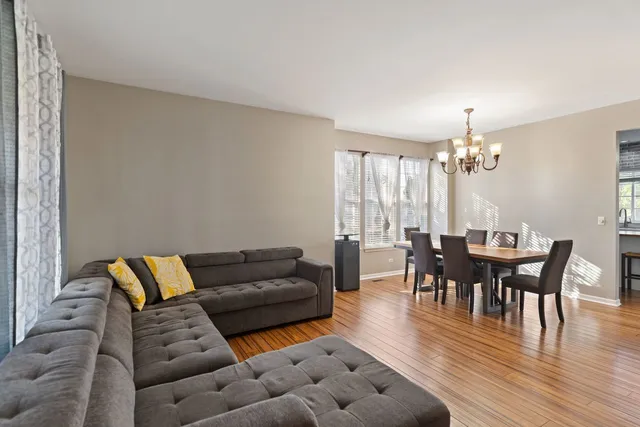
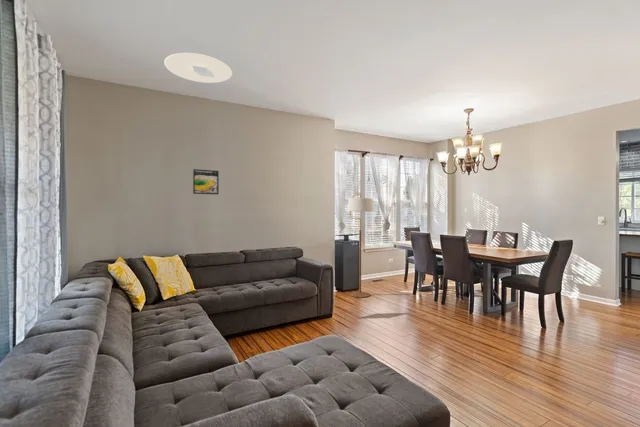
+ floor lamp (359, 243)
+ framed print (206, 182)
+ ceiling light (199, 66)
